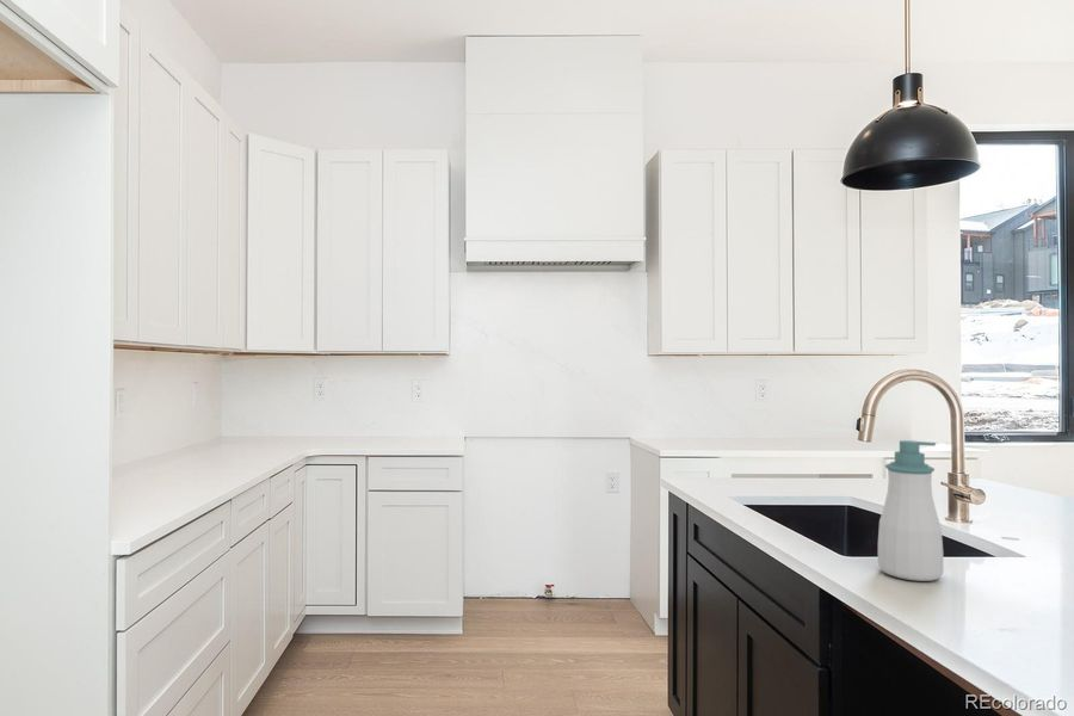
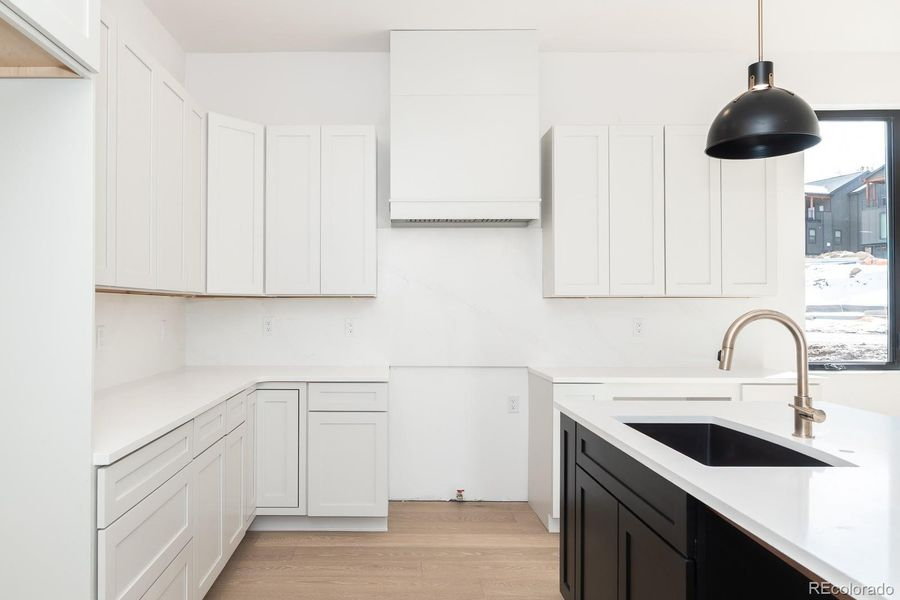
- soap bottle (909, 507)
